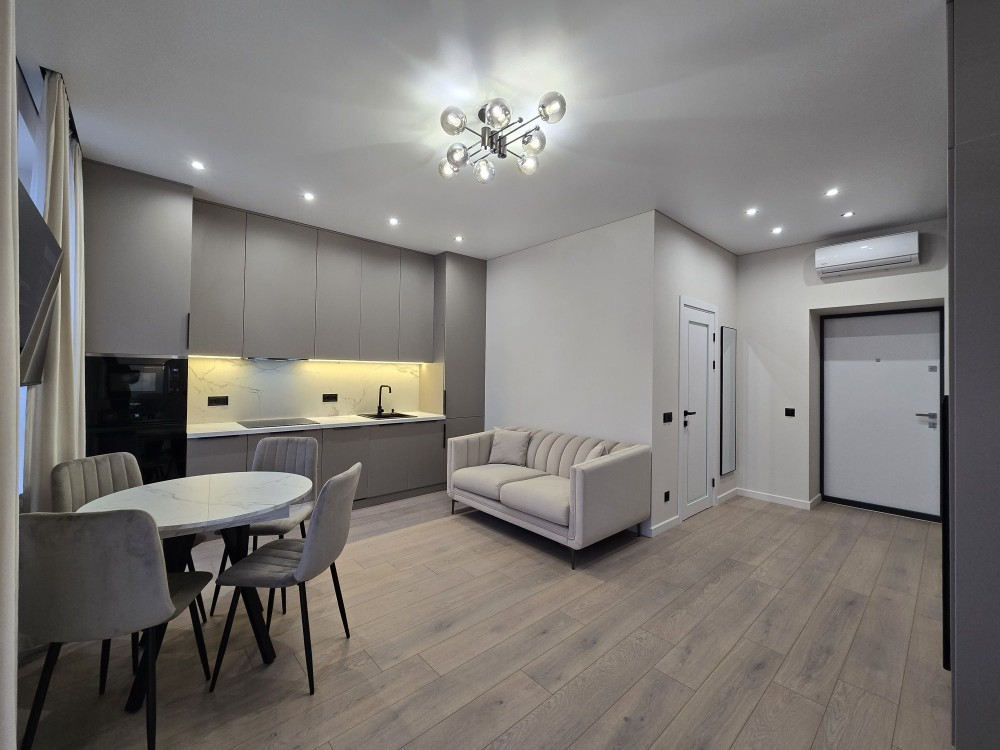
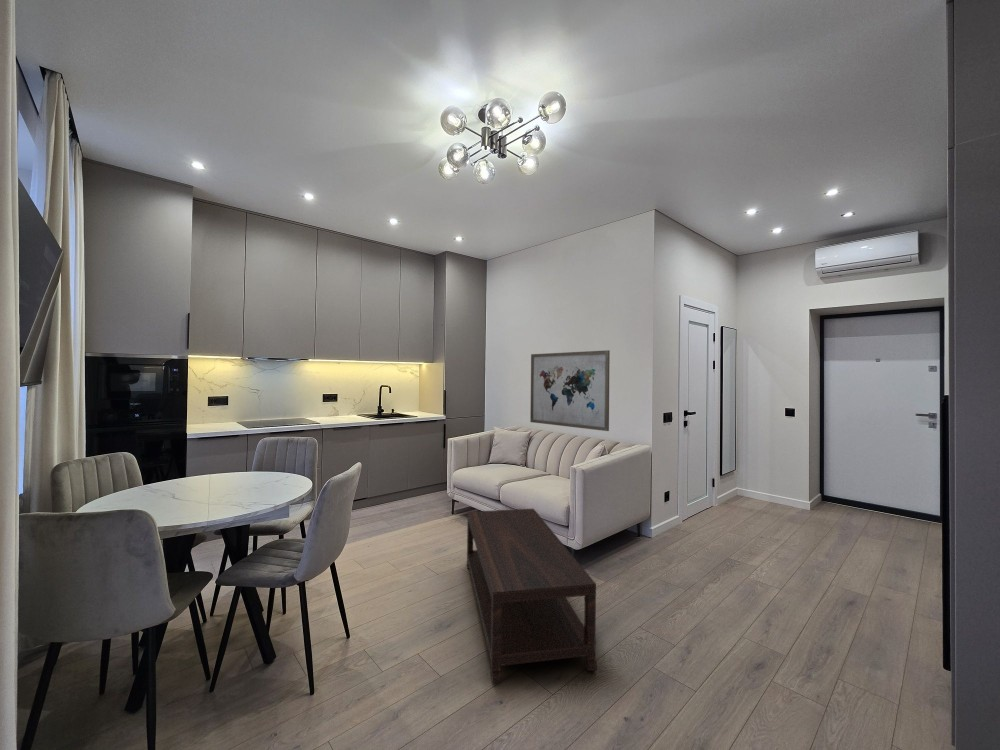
+ wall art (566, 389)
+ coffee table (517, 573)
